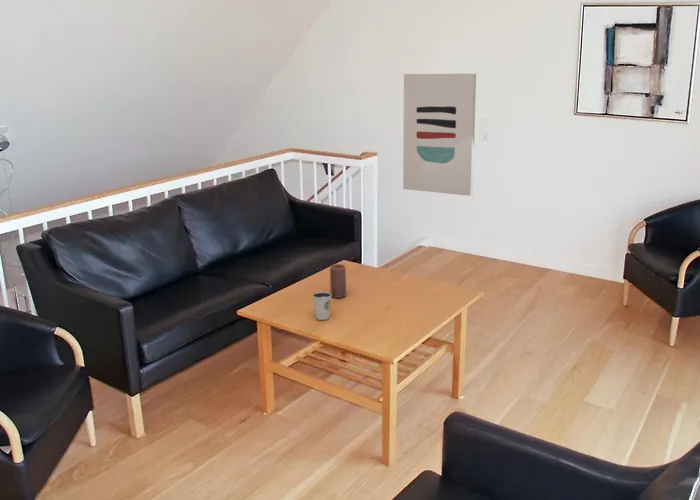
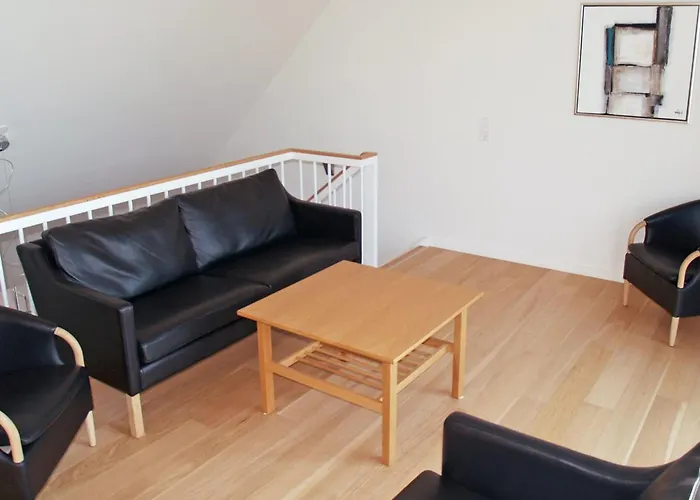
- wall art (437, 134)
- dixie cup (322, 306)
- candle (338, 281)
